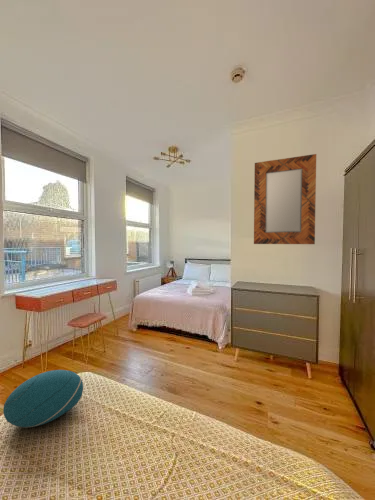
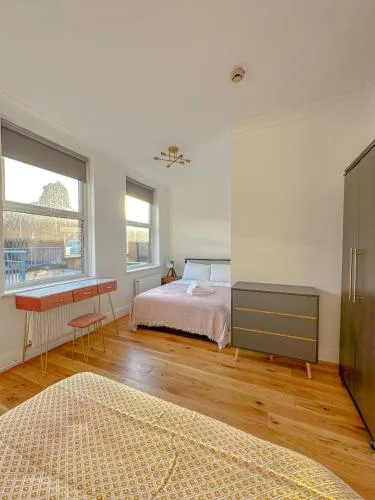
- home mirror (283, 201)
- cushion (46, 394)
